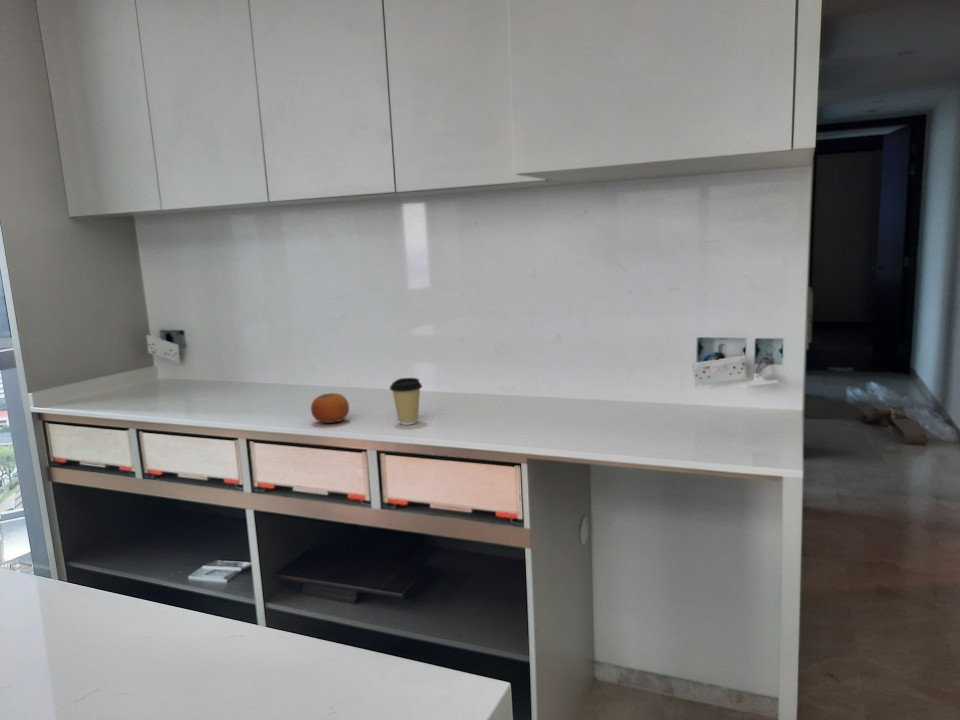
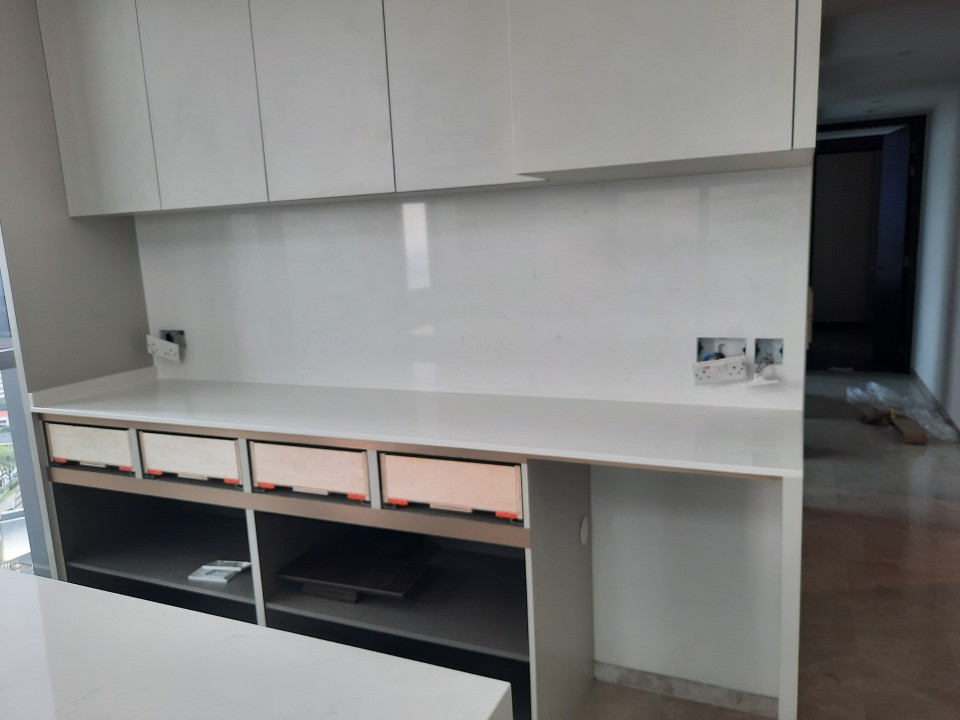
- coffee cup (406, 401)
- fruit (330, 408)
